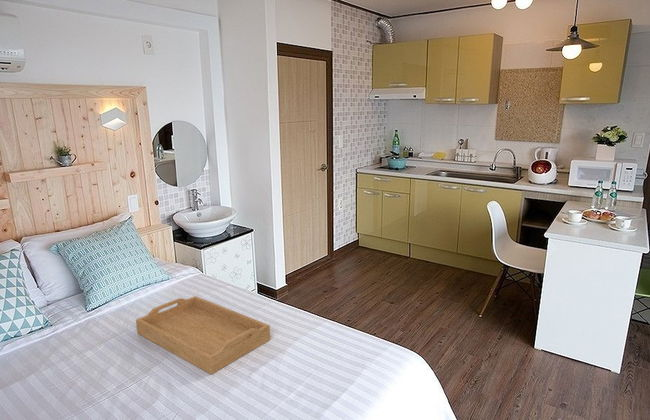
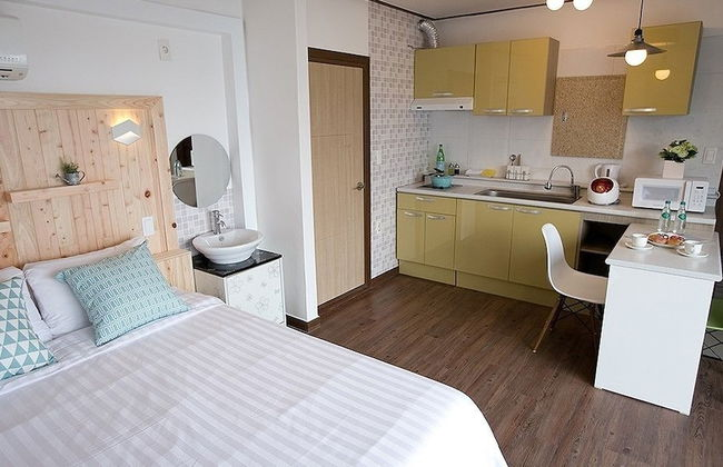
- serving tray (201, 327)
